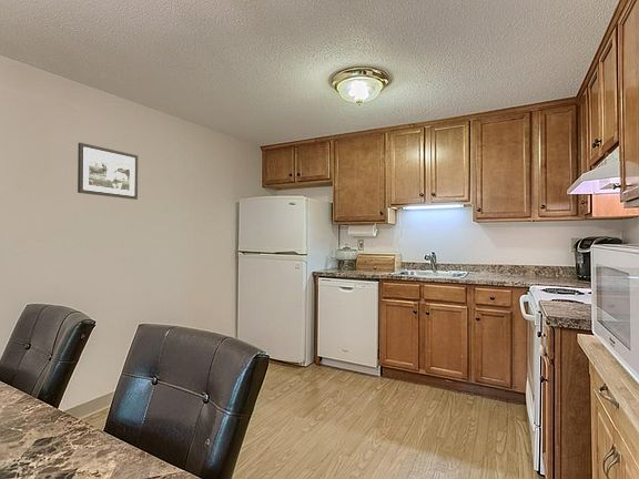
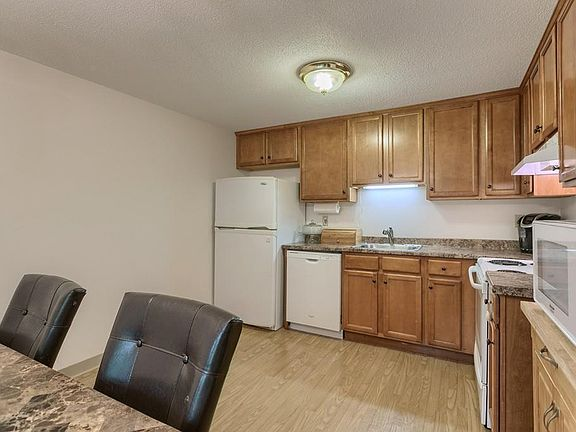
- picture frame (110, 172)
